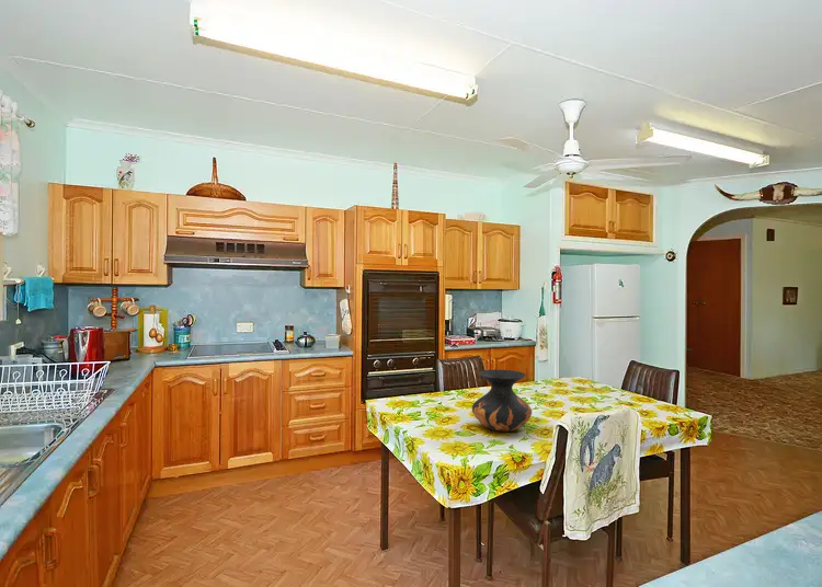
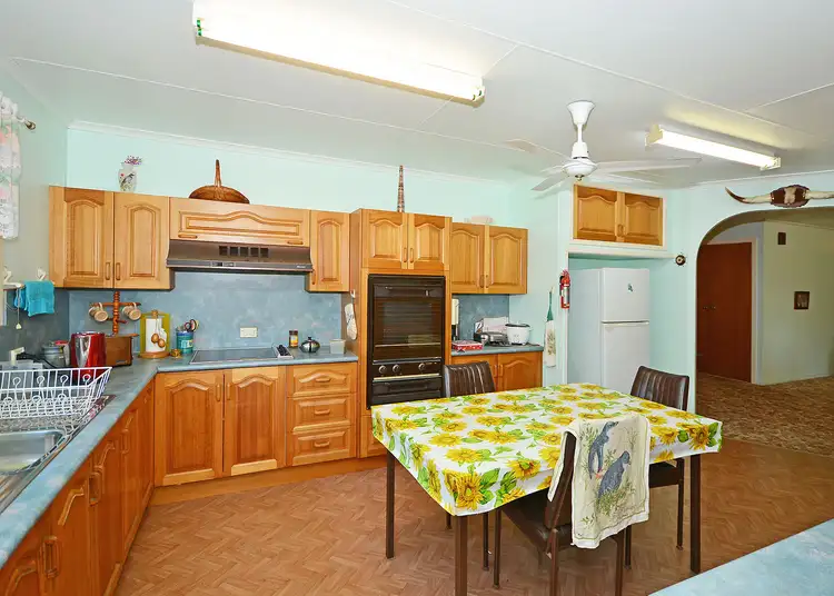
- vase (501, 400)
